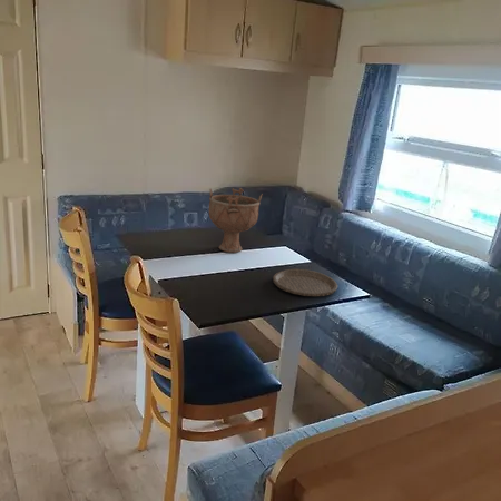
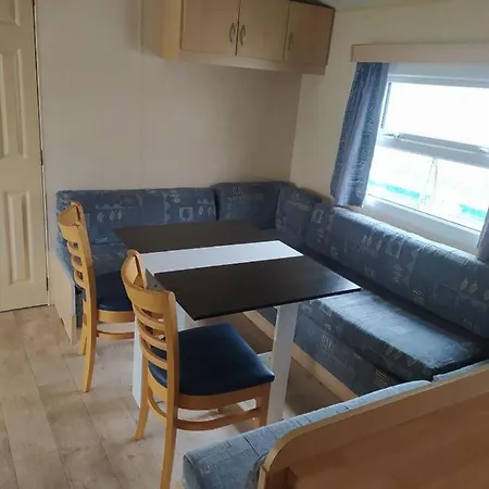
- plate (304, 283)
- decorative bowl (233, 220)
